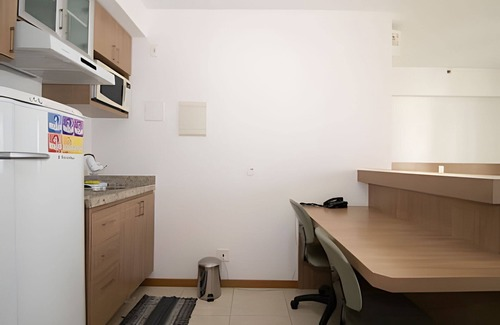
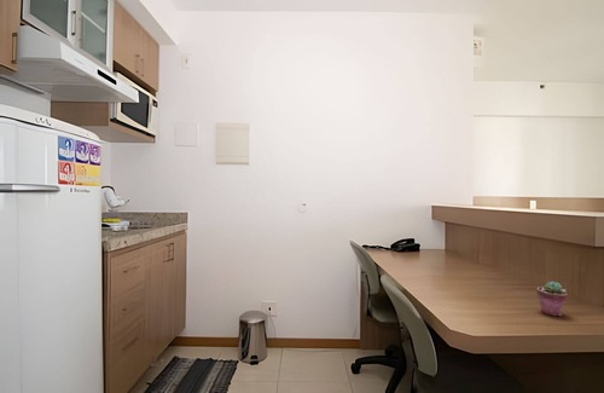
+ potted succulent (551, 296)
